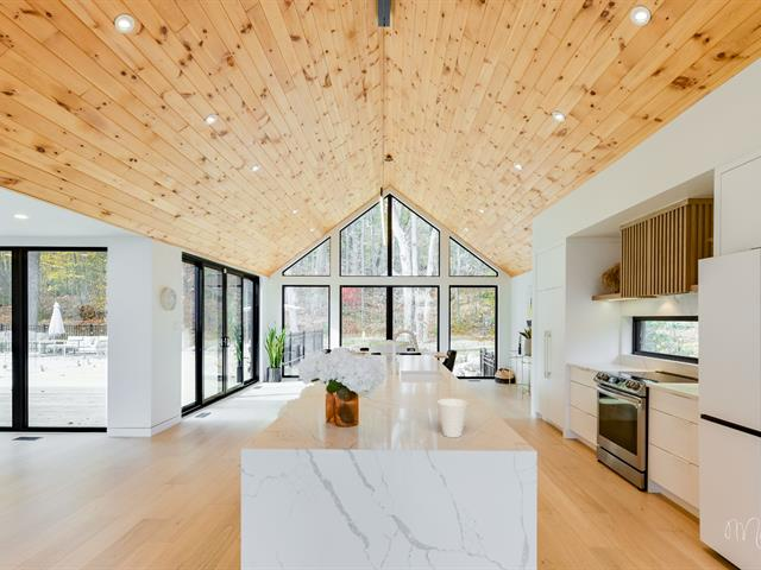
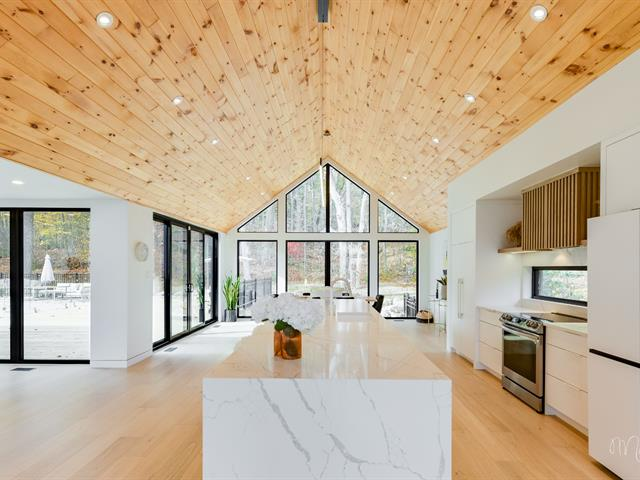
- cup (452, 418)
